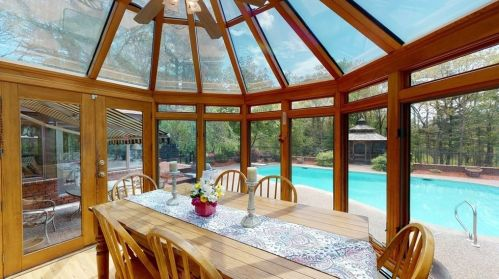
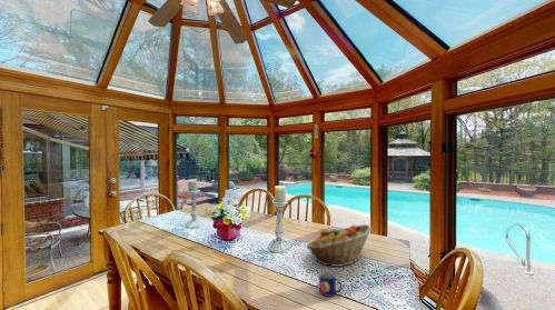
+ fruit basket (339, 241)
+ mug (330, 283)
